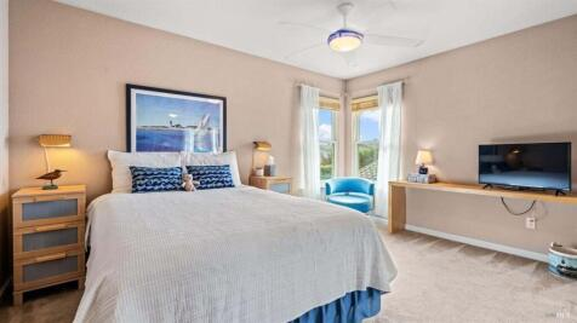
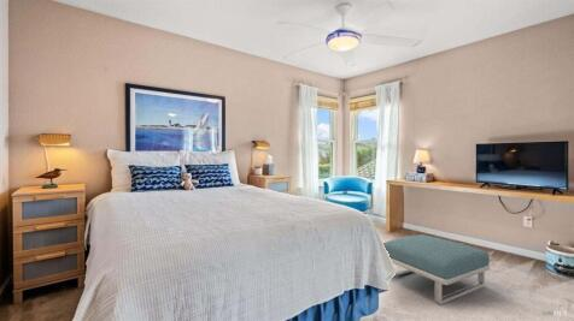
+ footstool (432, 262)
